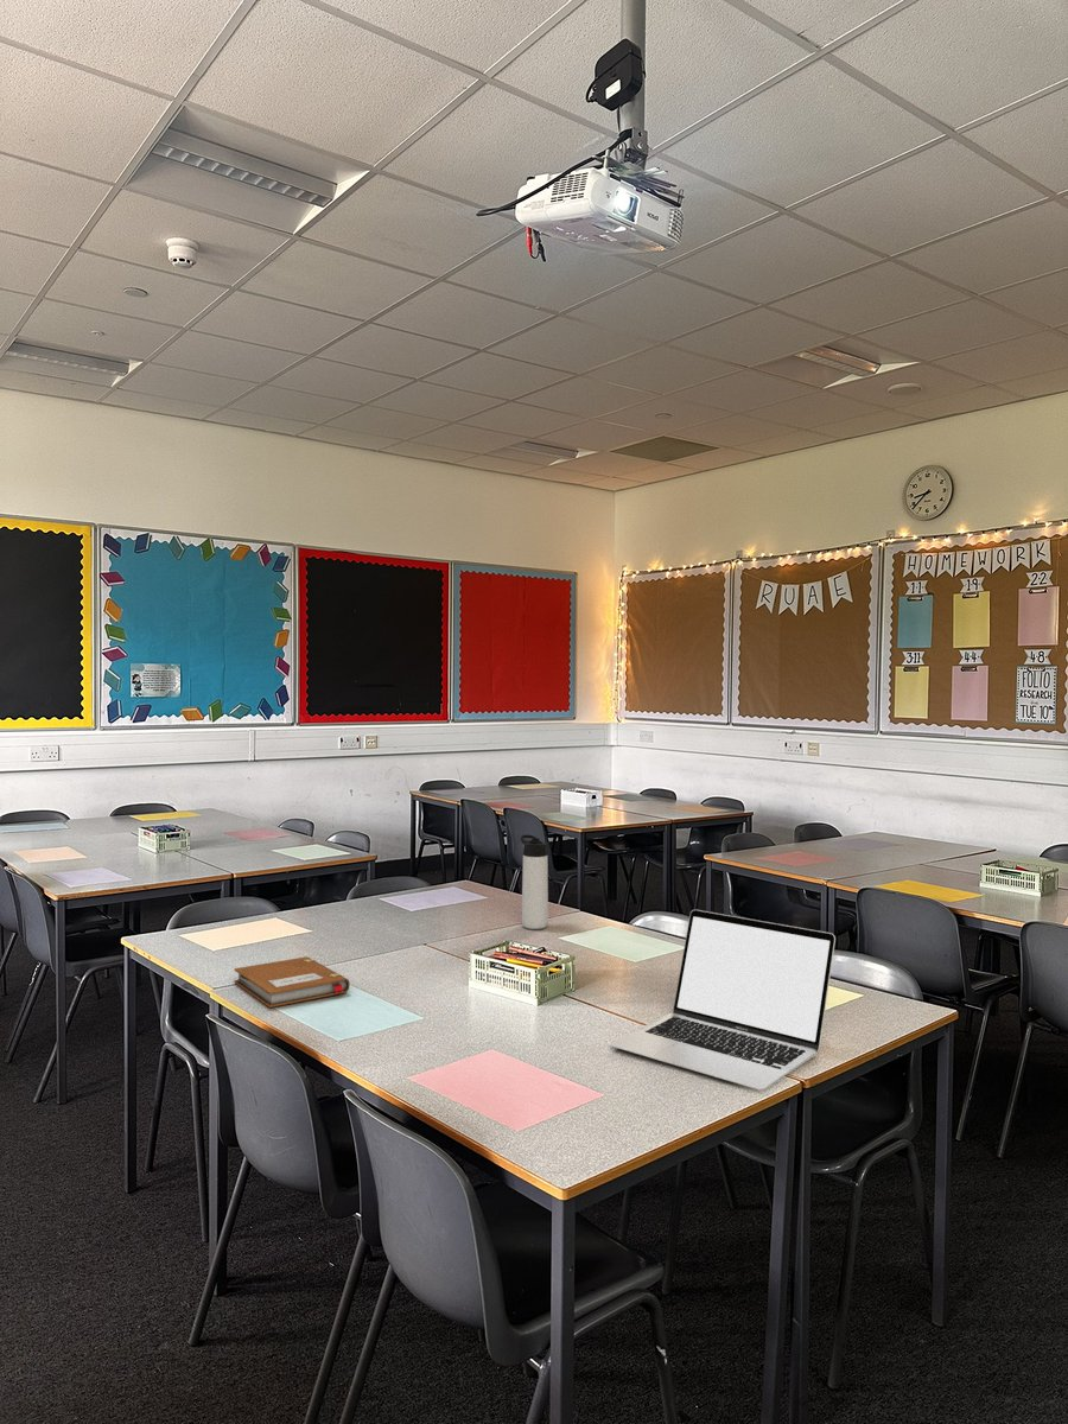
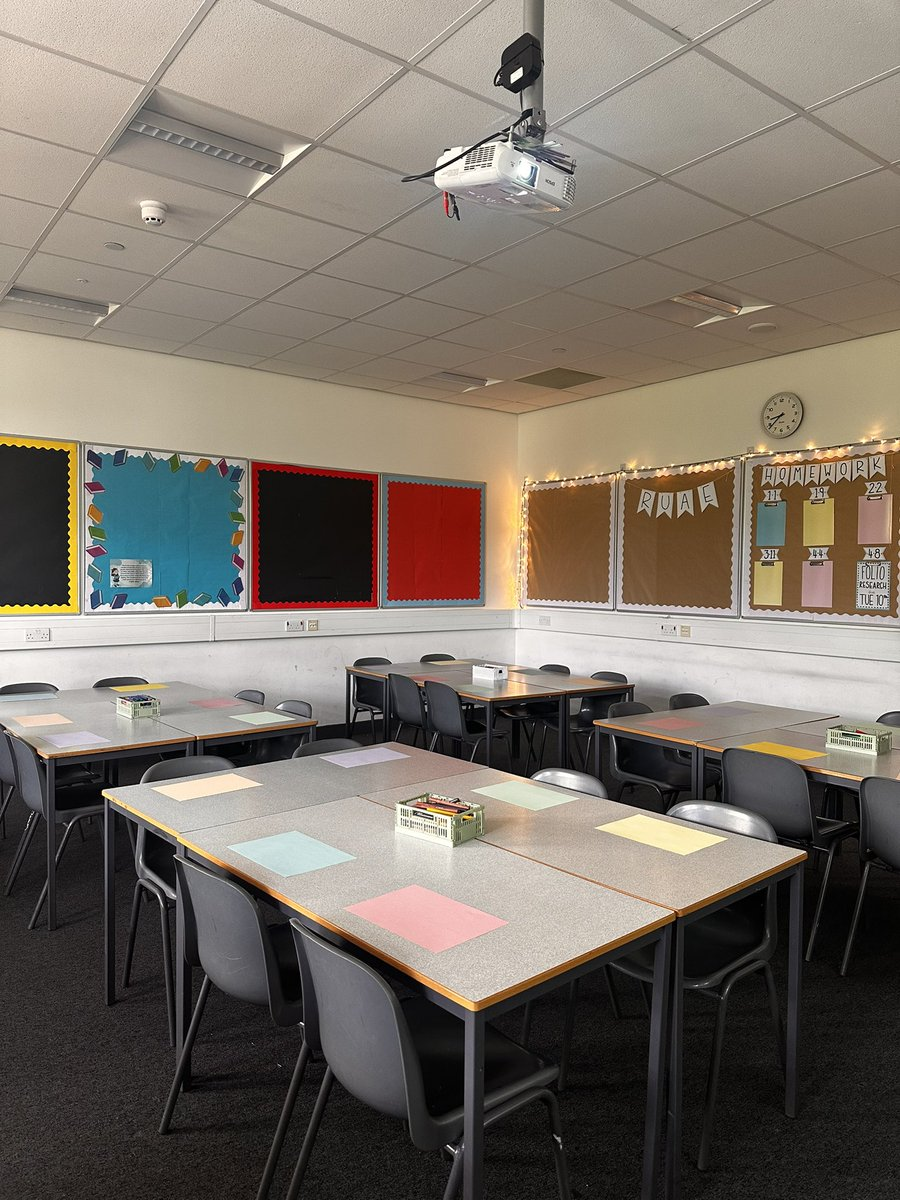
- notebook (292, 980)
- thermos bottle (532, 881)
- laptop (723, 991)
